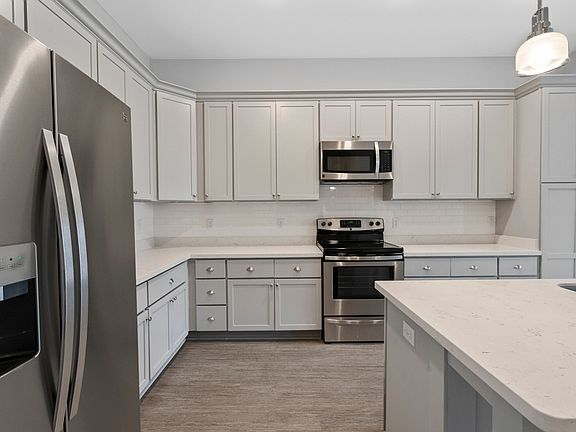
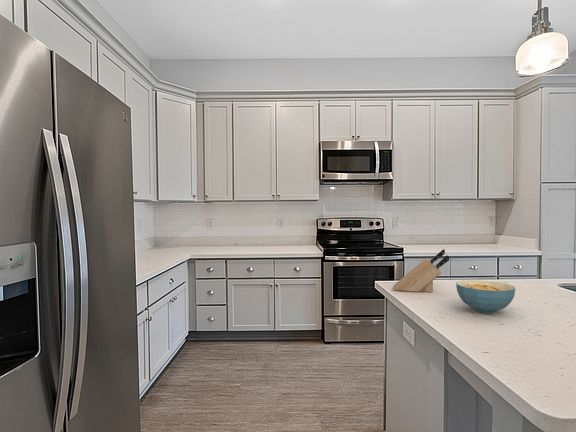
+ cereal bowl (484, 298)
+ knife block (420, 269)
